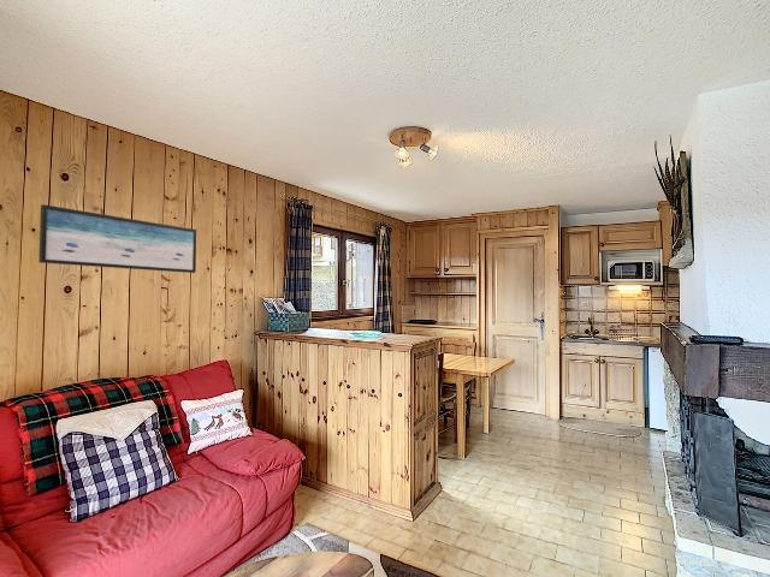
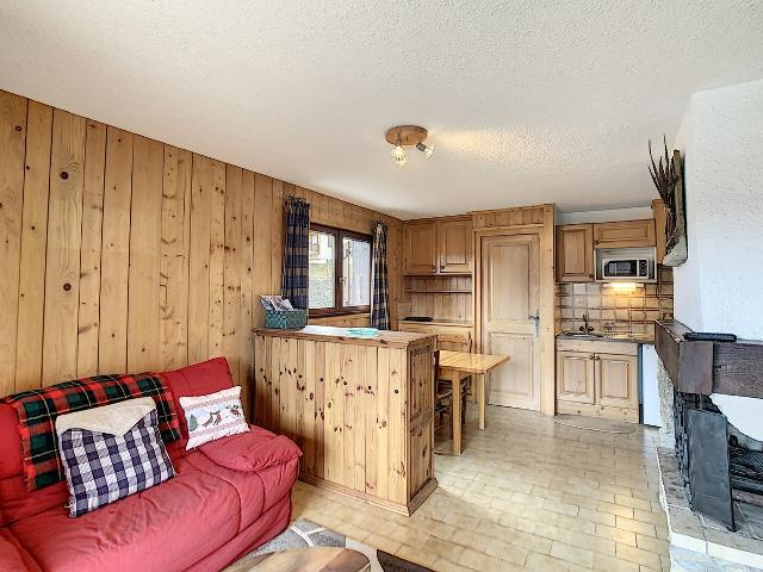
- wall art (129, 243)
